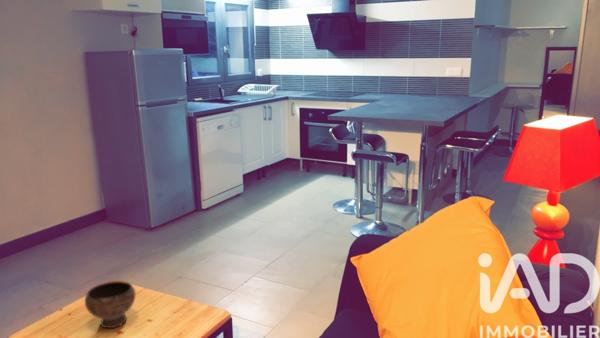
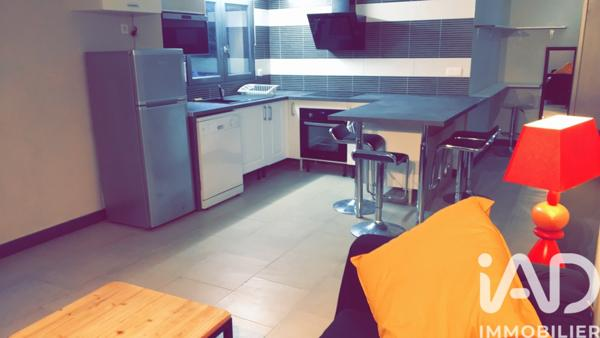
- bowl (111, 305)
